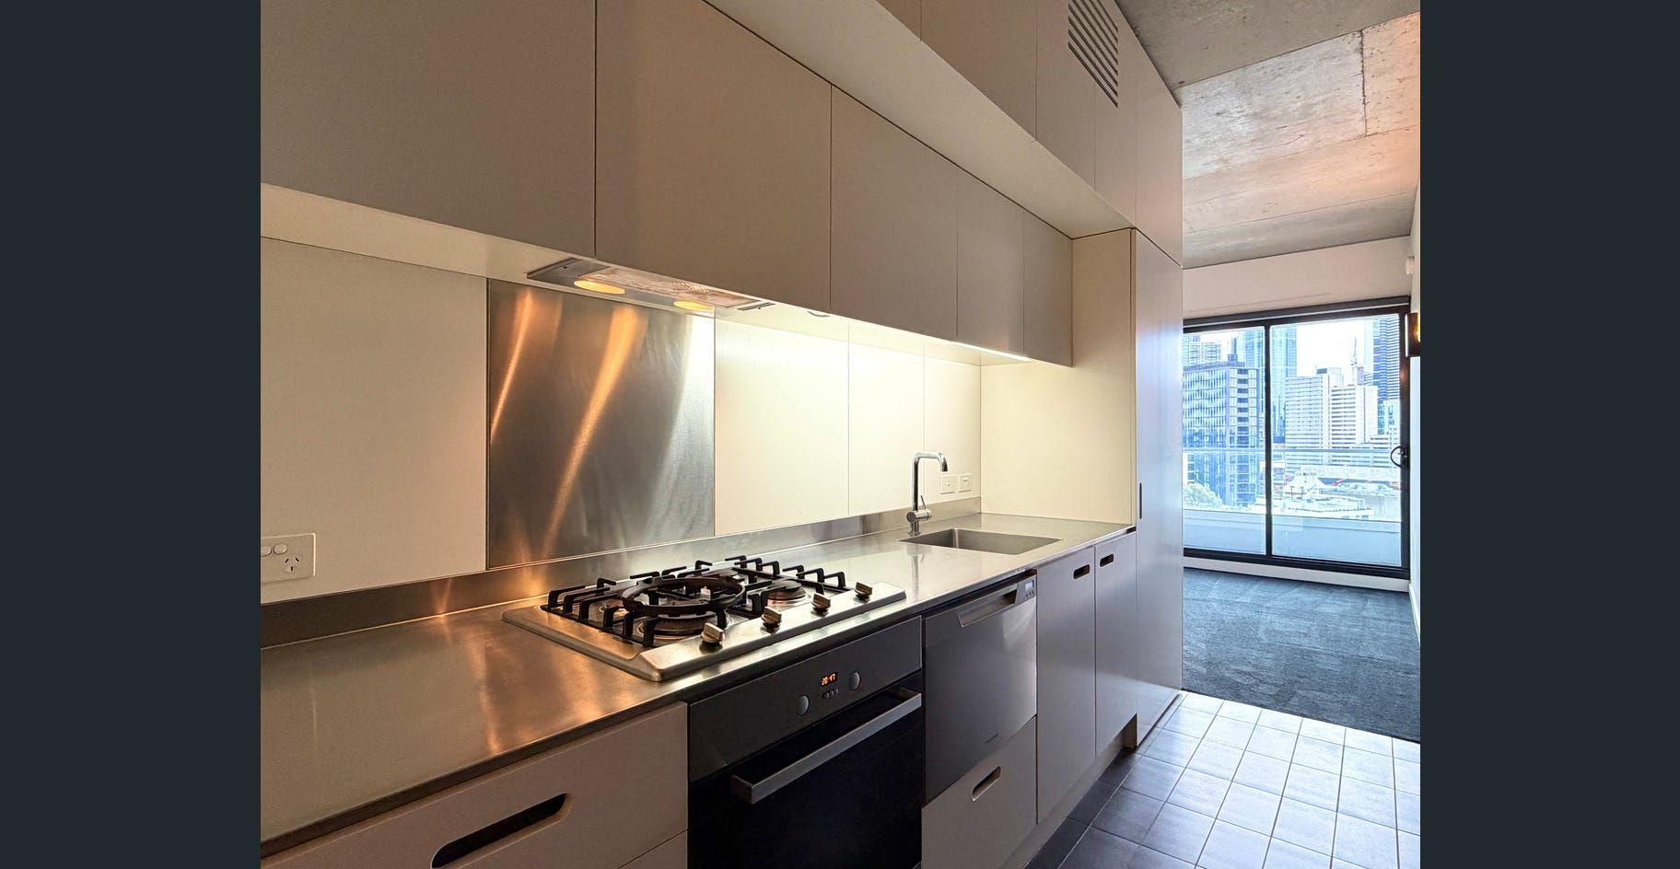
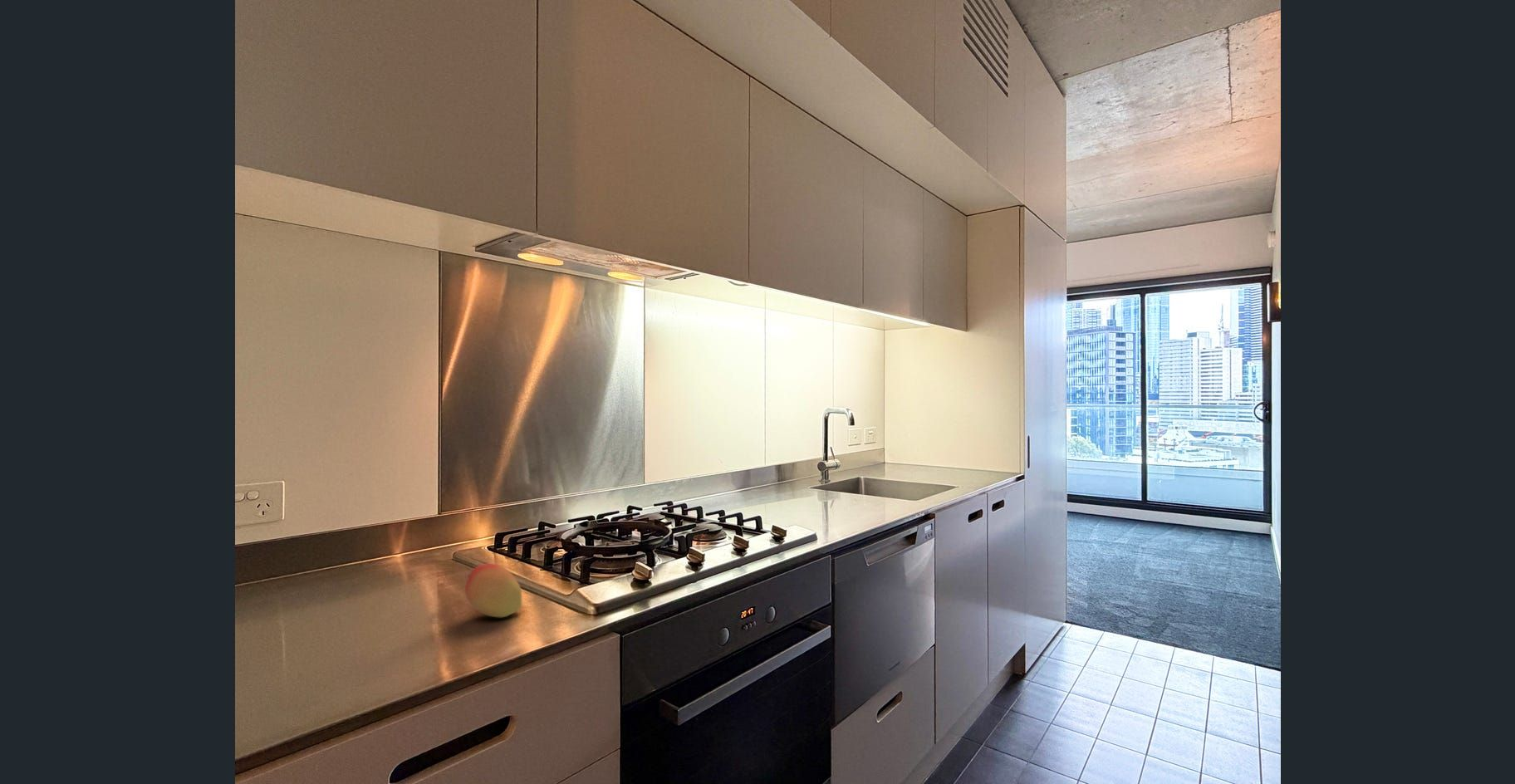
+ fruit (493, 589)
